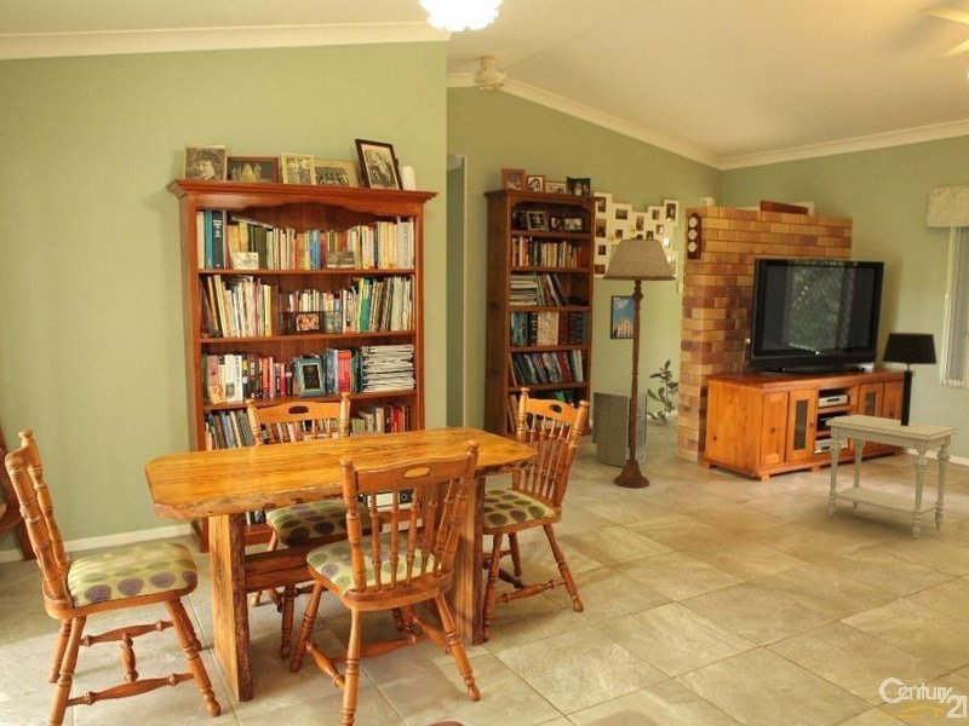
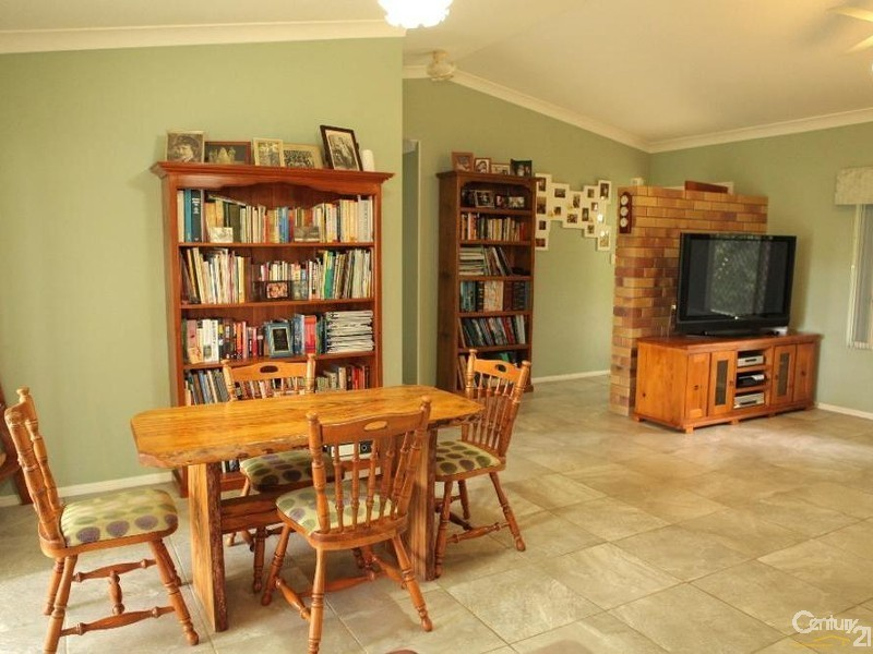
- floor lamp (635, 359)
- side table (882, 491)
- decorative plant (663, 390)
- table lamp (907, 379)
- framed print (624, 317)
- air purifier (619, 426)
